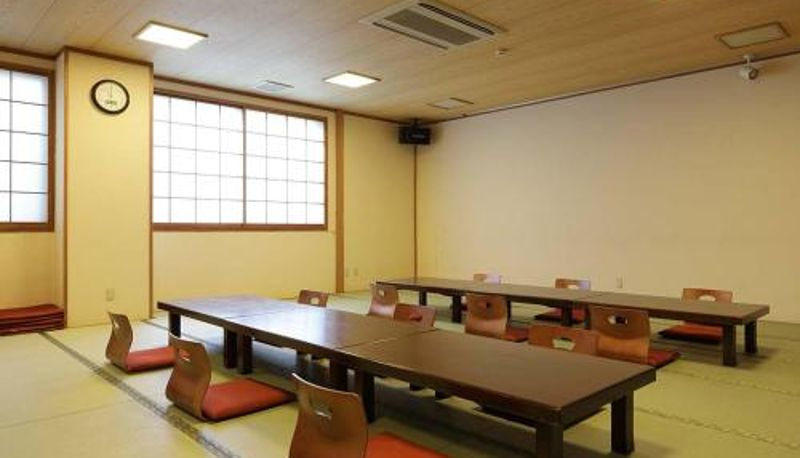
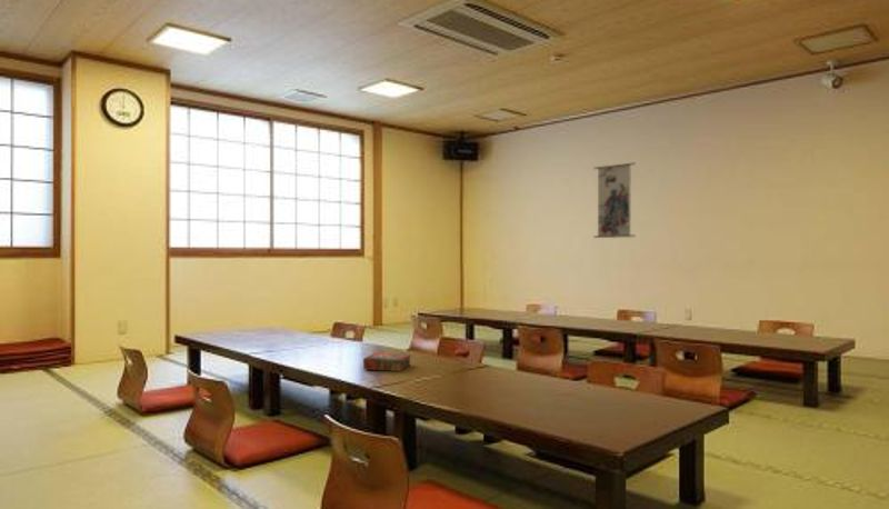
+ wall scroll (613, 196)
+ book (387, 361)
